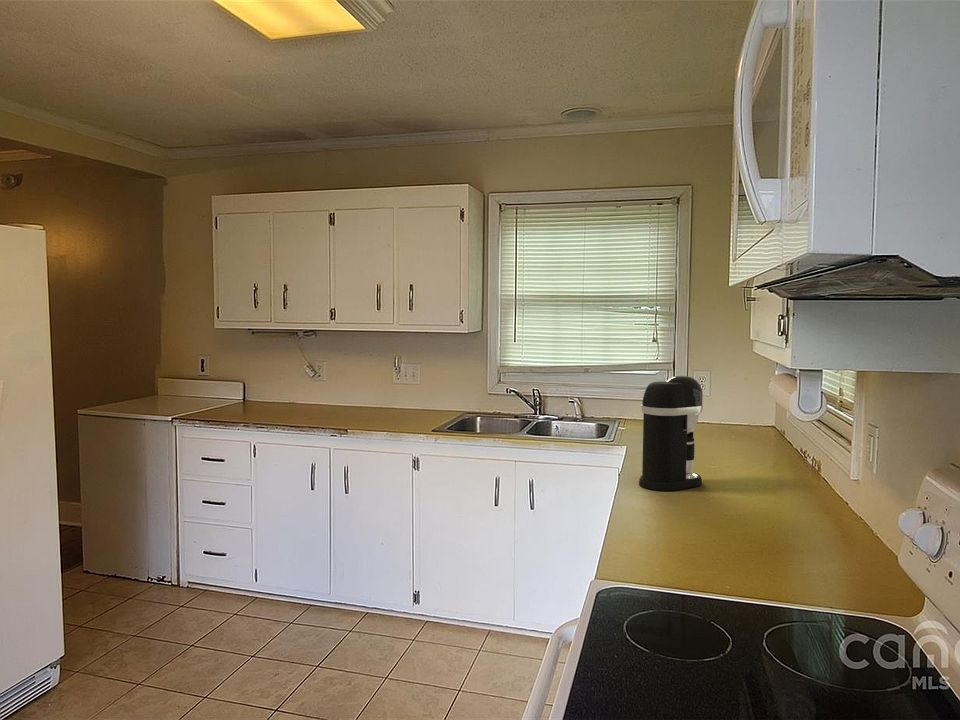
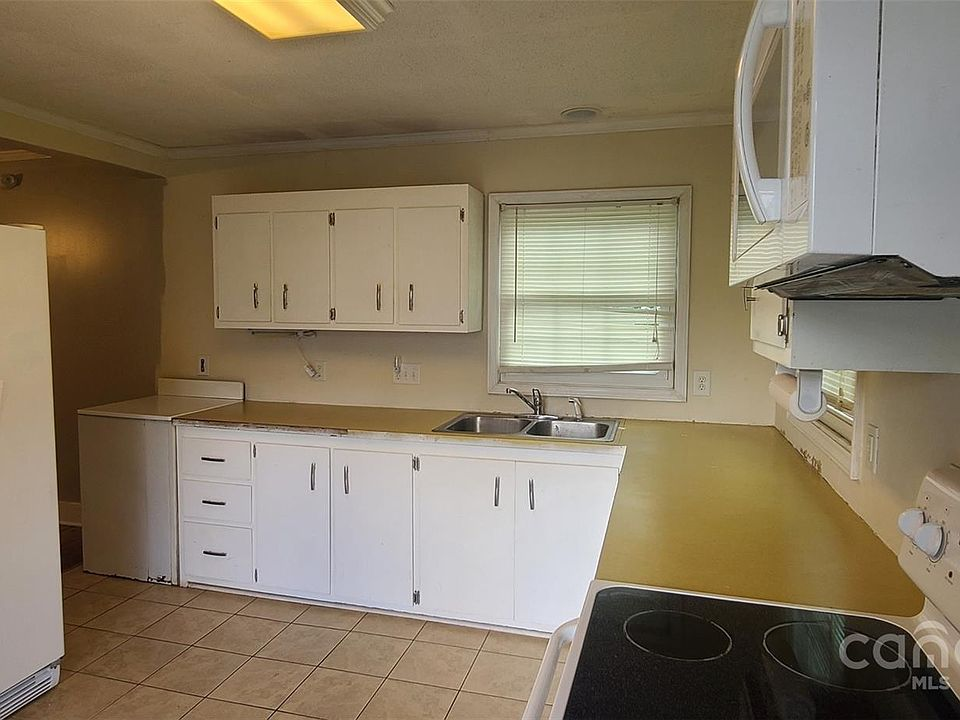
- coffee maker (671, 430)
